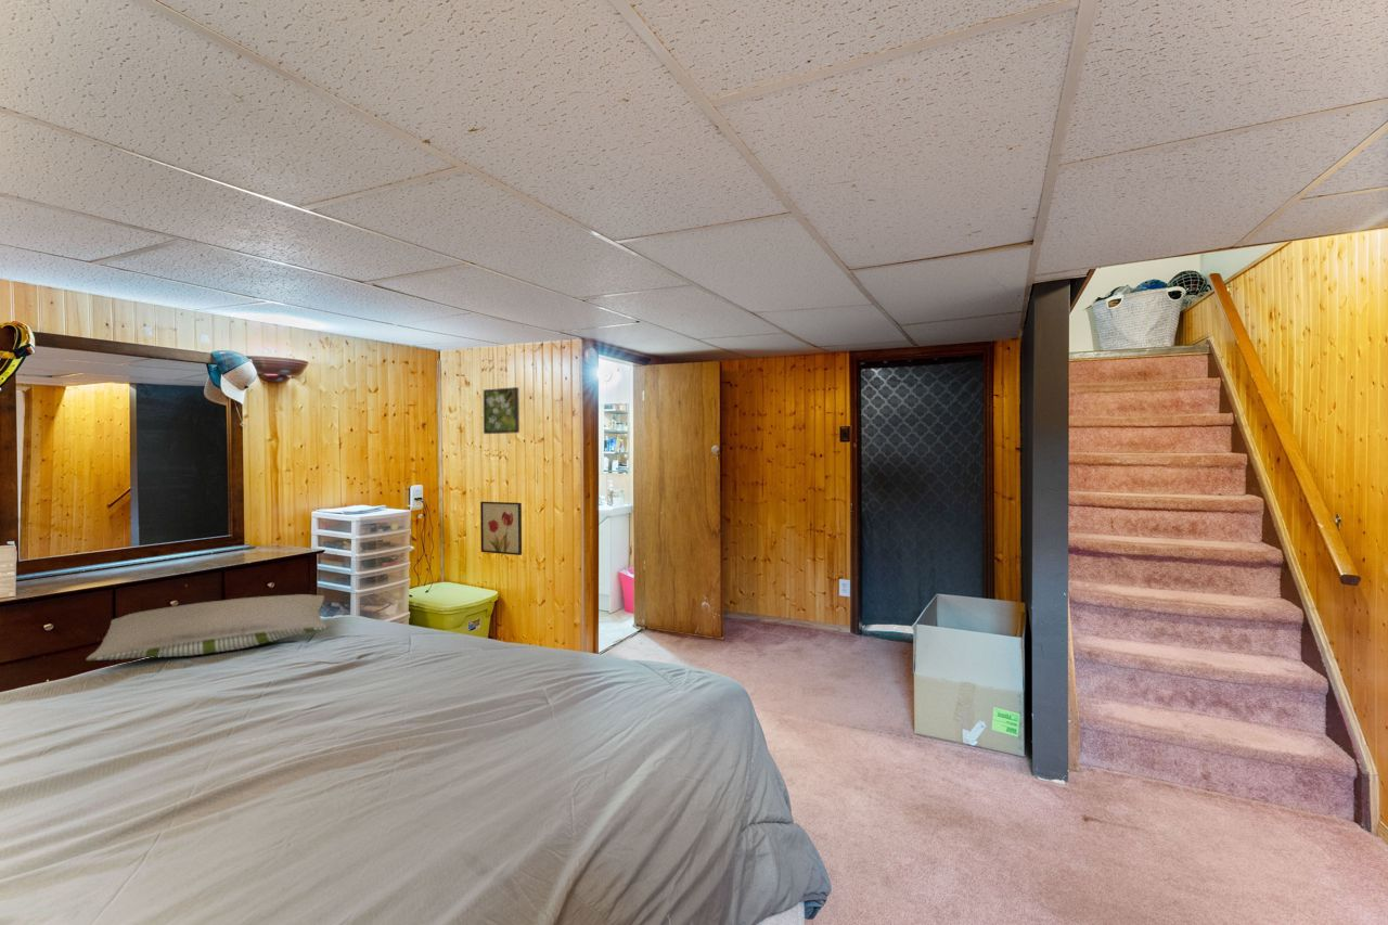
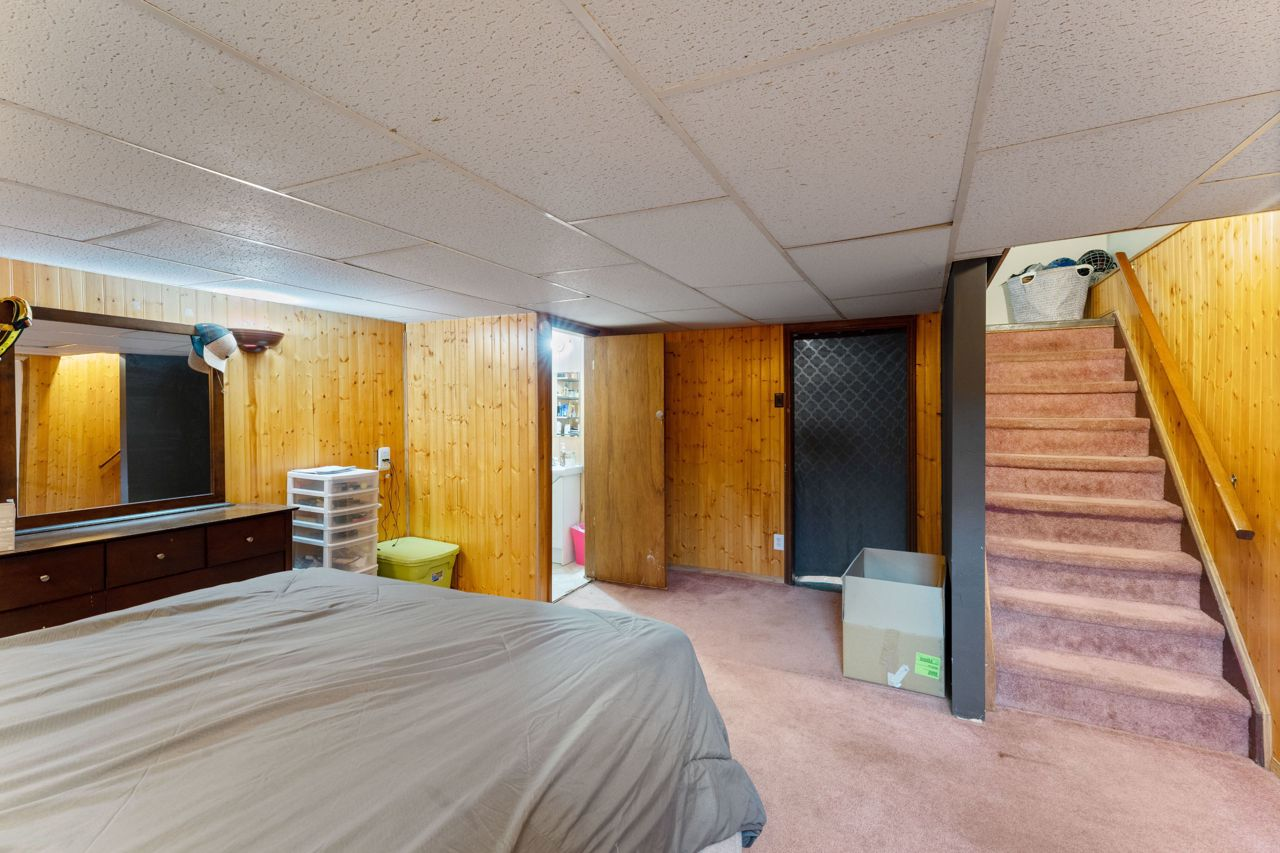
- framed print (500, 411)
- wall art (501, 527)
- pillow (221, 625)
